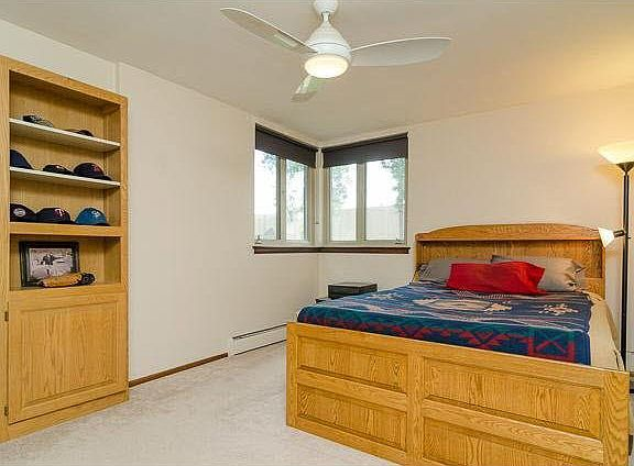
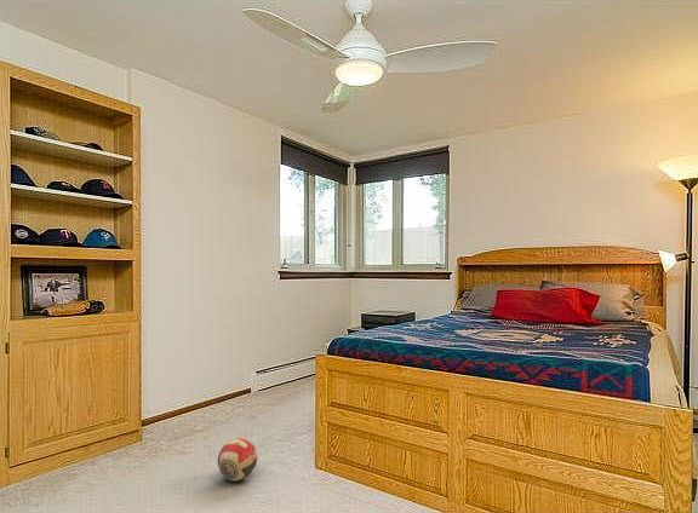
+ ball (240, 459)
